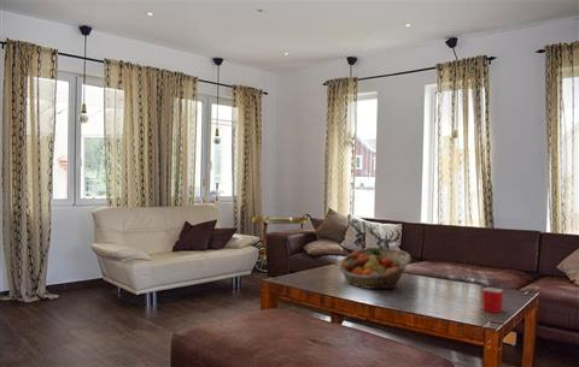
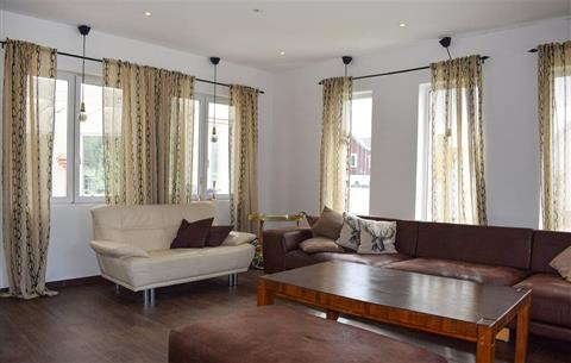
- mug (491, 300)
- fruit basket (373, 267)
